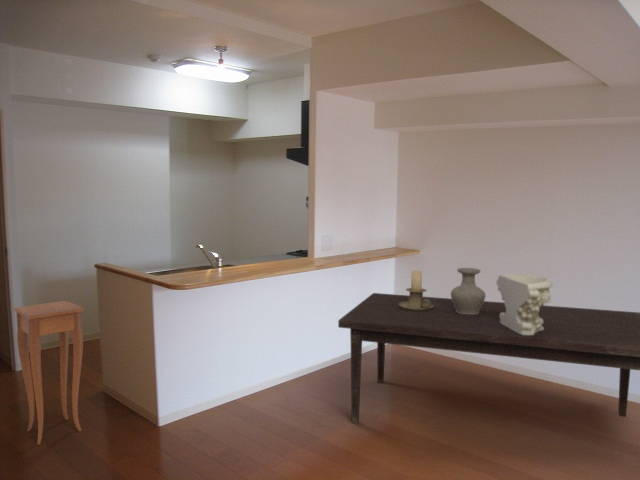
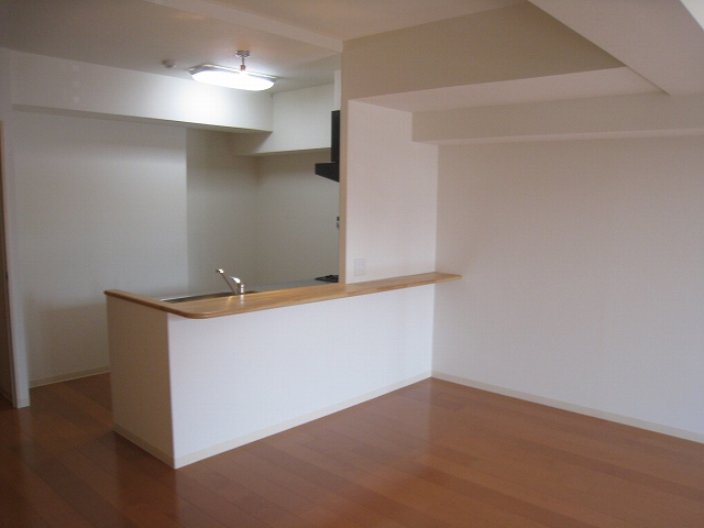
- candle holder (416, 288)
- decorative bowl (526, 303)
- dining table (493, 354)
- side table (60, 370)
- vase (468, 290)
